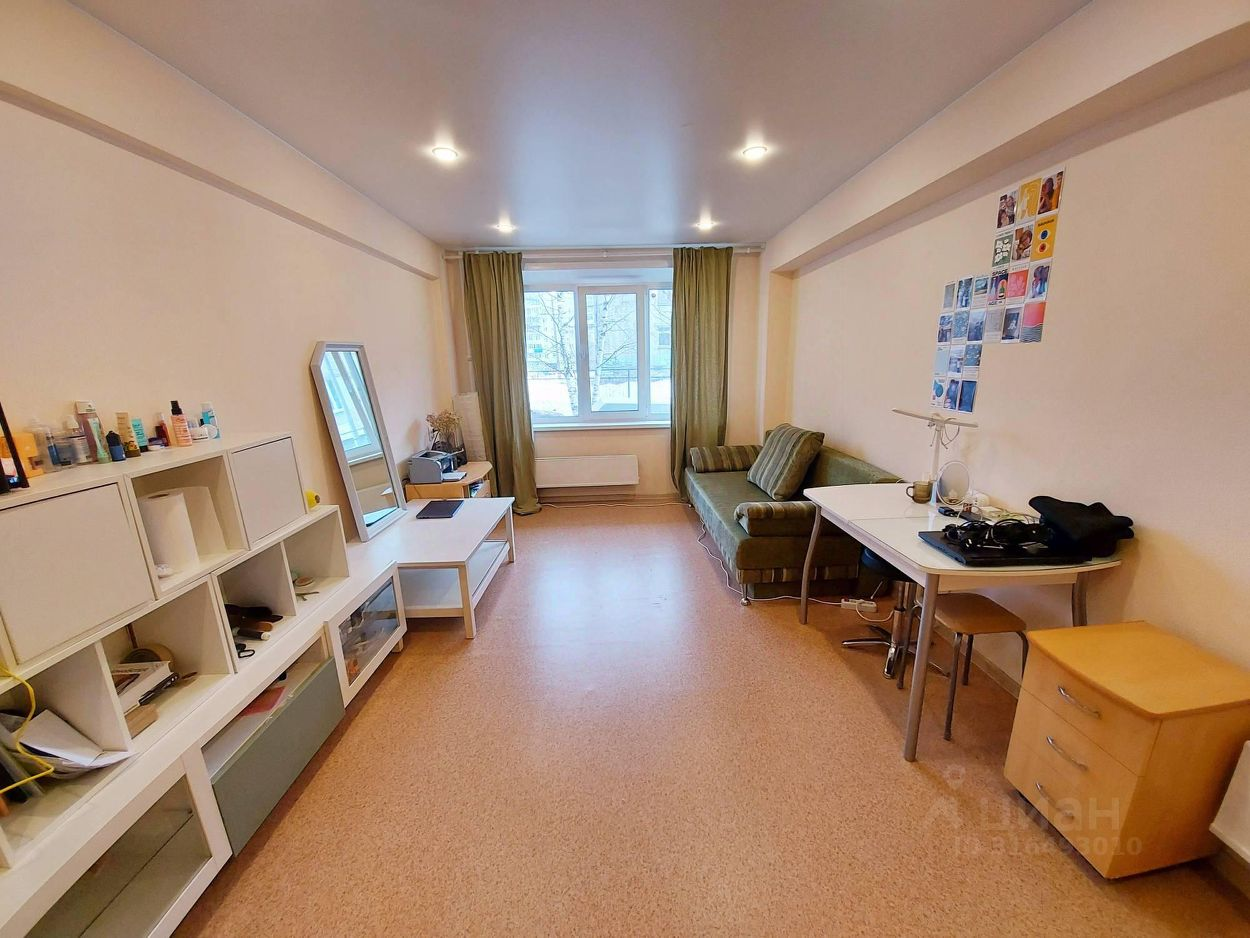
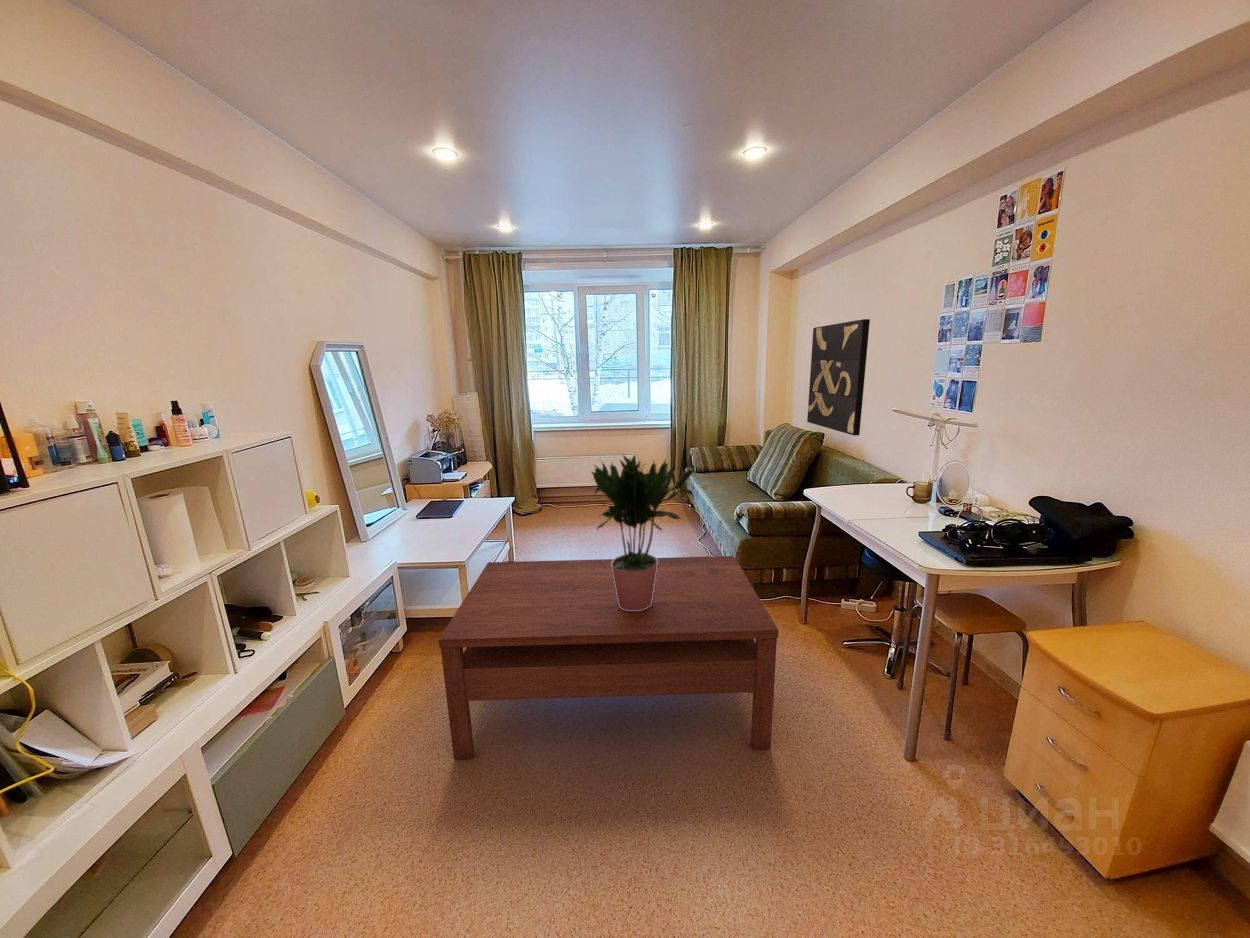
+ coffee table (611, 644)
+ potted plant (632, 526)
+ wall art (834, 377)
